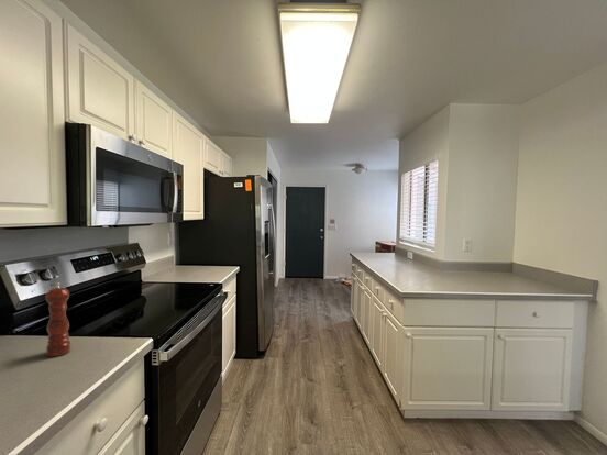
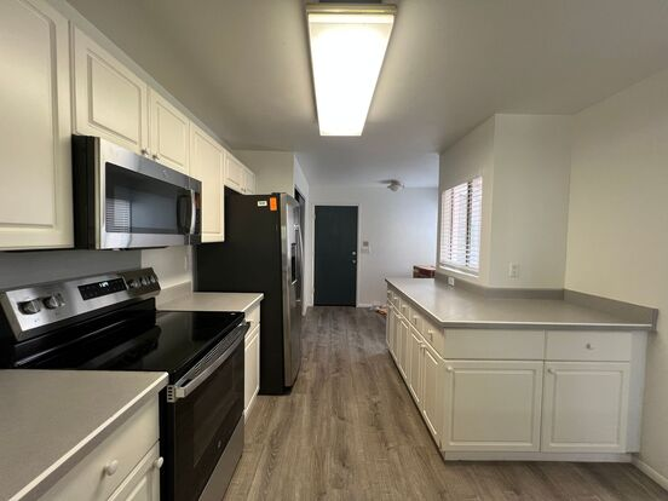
- pepper mill (57, 318)
